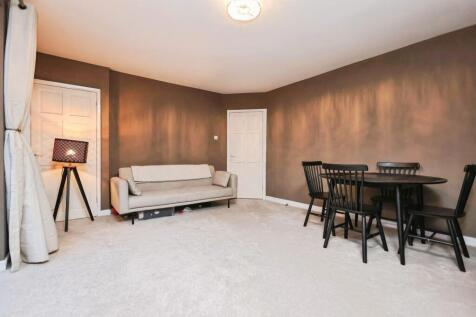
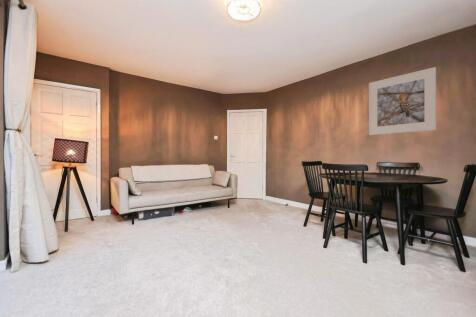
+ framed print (399, 104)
